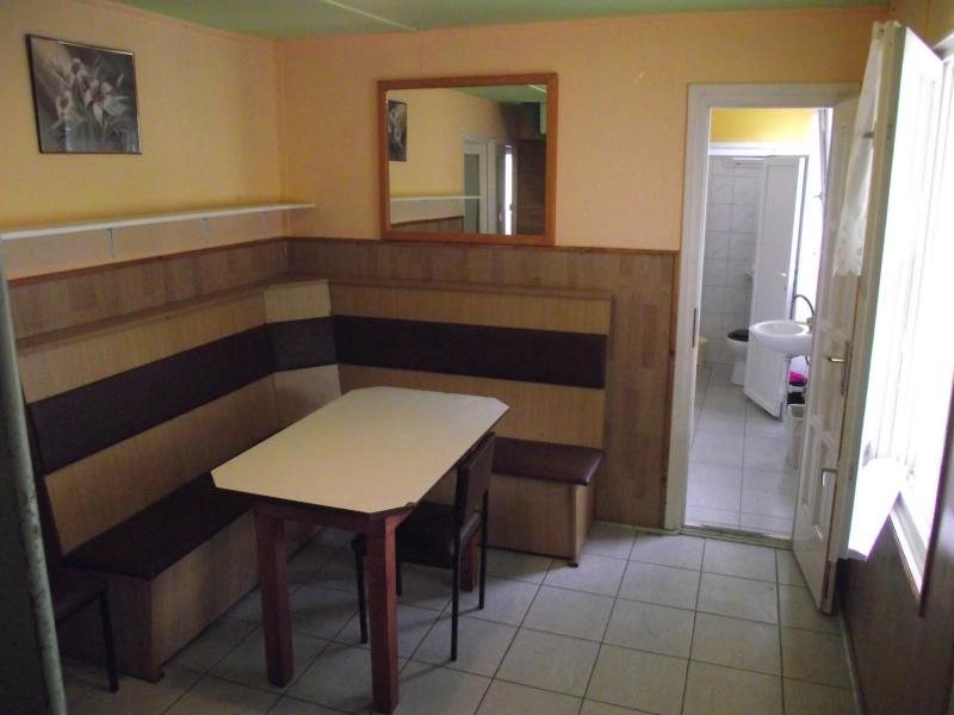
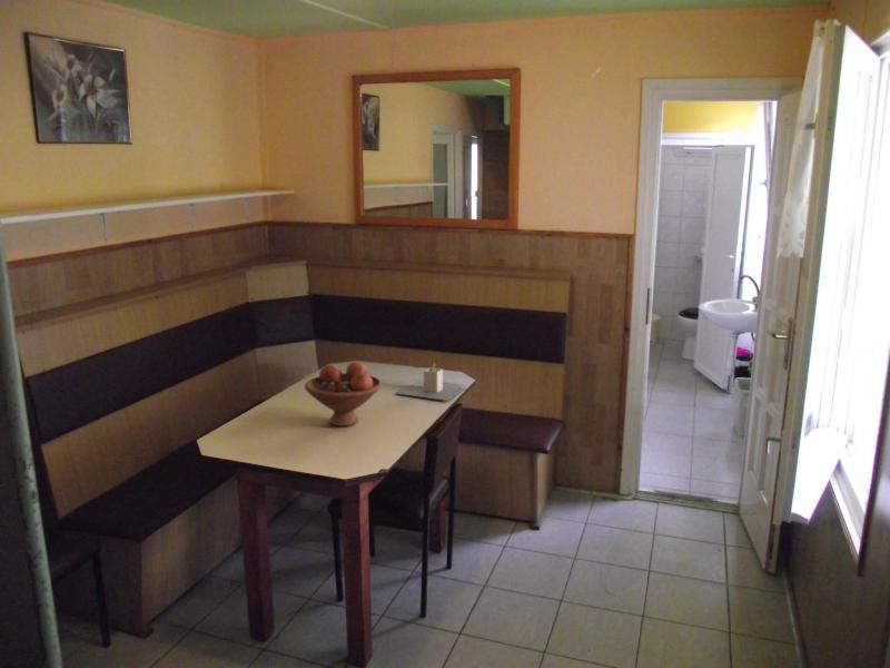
+ fruit bowl (343, 395)
+ utensil holder (433, 376)
